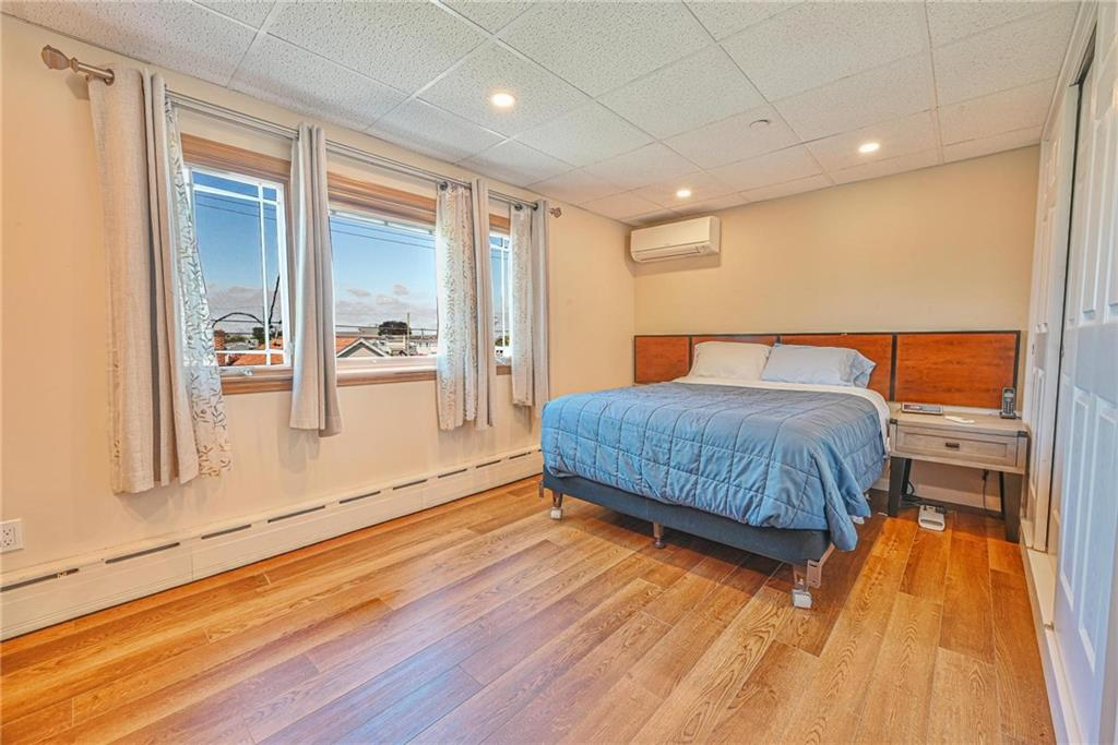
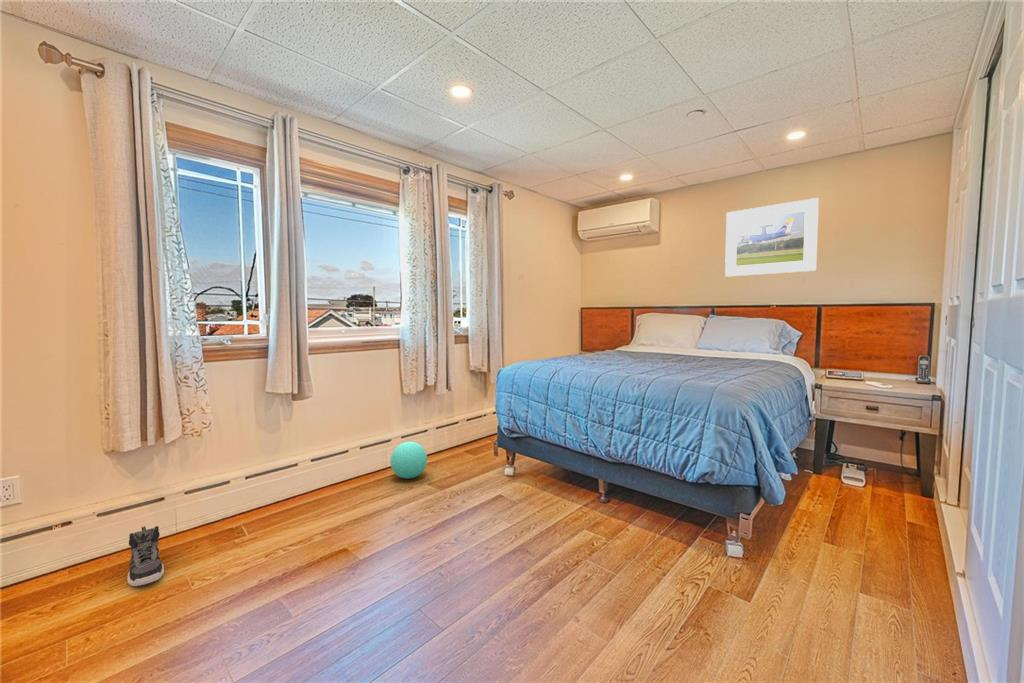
+ sneaker (144, 552)
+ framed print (768, 239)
+ ball (409, 460)
